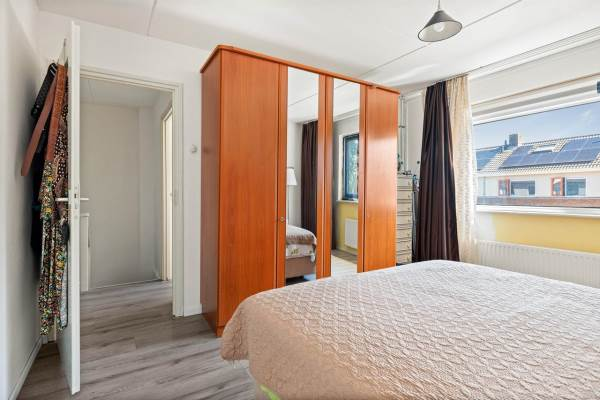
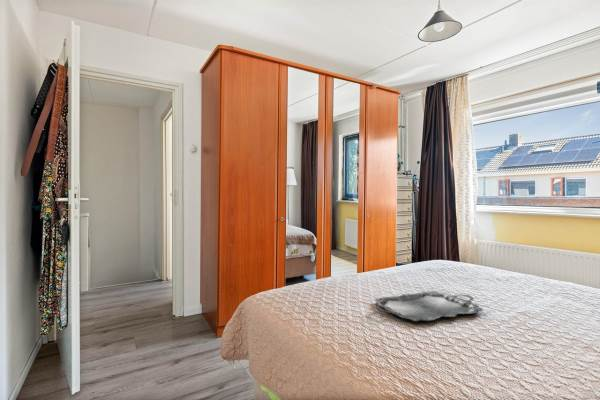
+ serving tray (426, 304)
